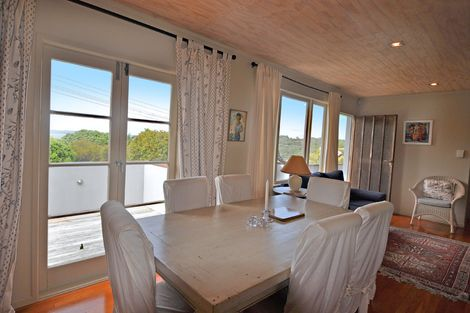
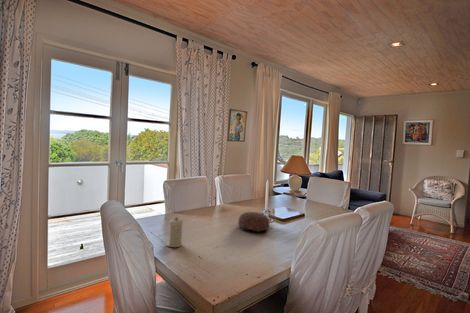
+ candle (175, 231)
+ decorative bowl (253, 220)
